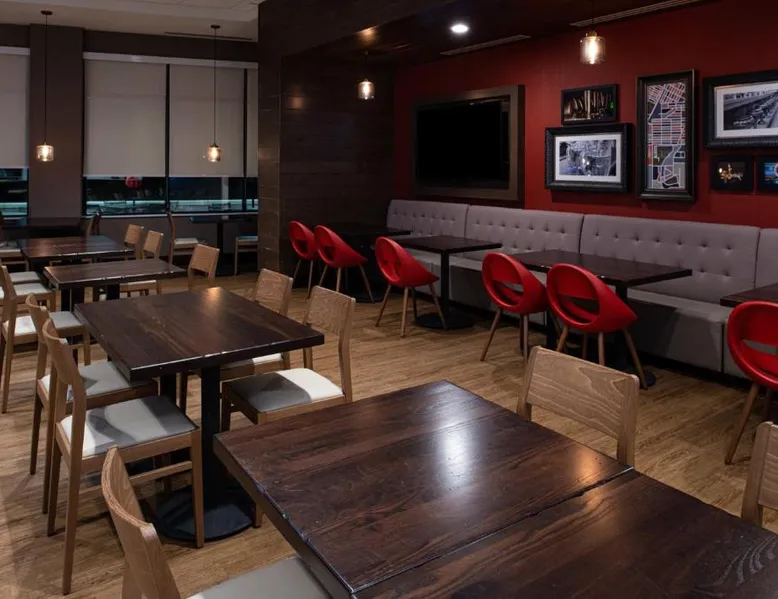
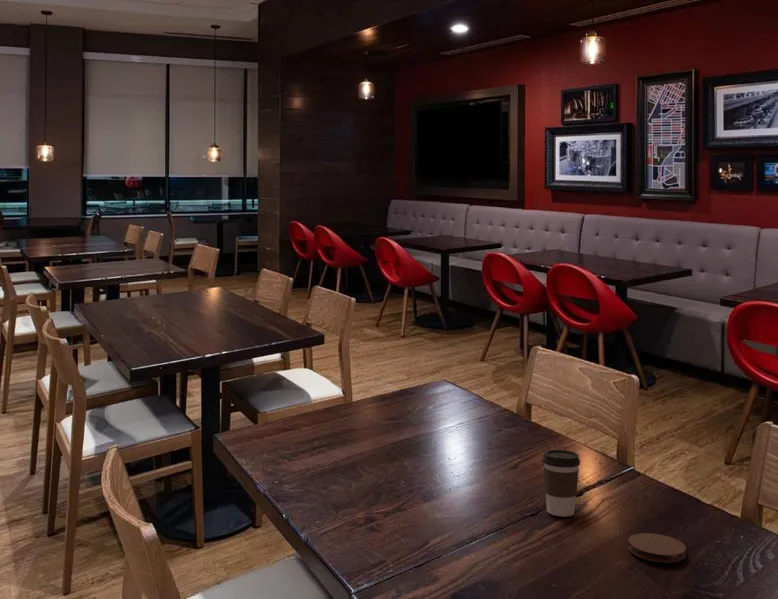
+ coffee cup (560, 482)
+ coaster (656, 547)
